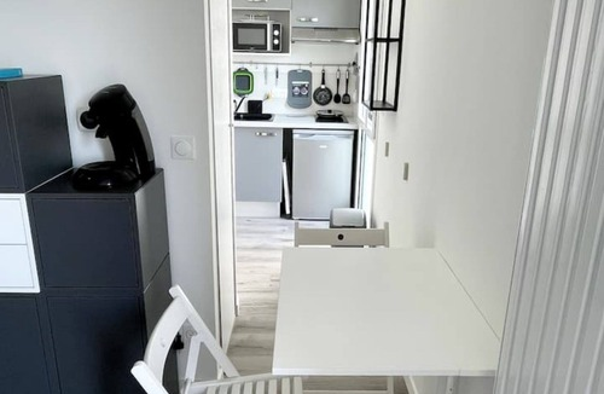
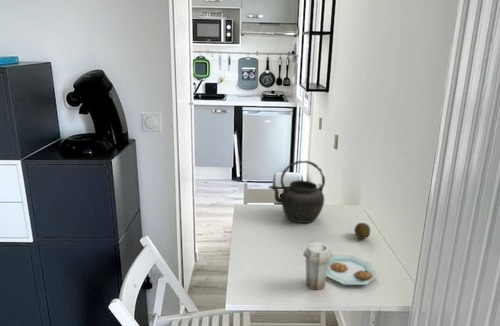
+ plate (338, 256)
+ kettle (296, 190)
+ fruit (362, 230)
